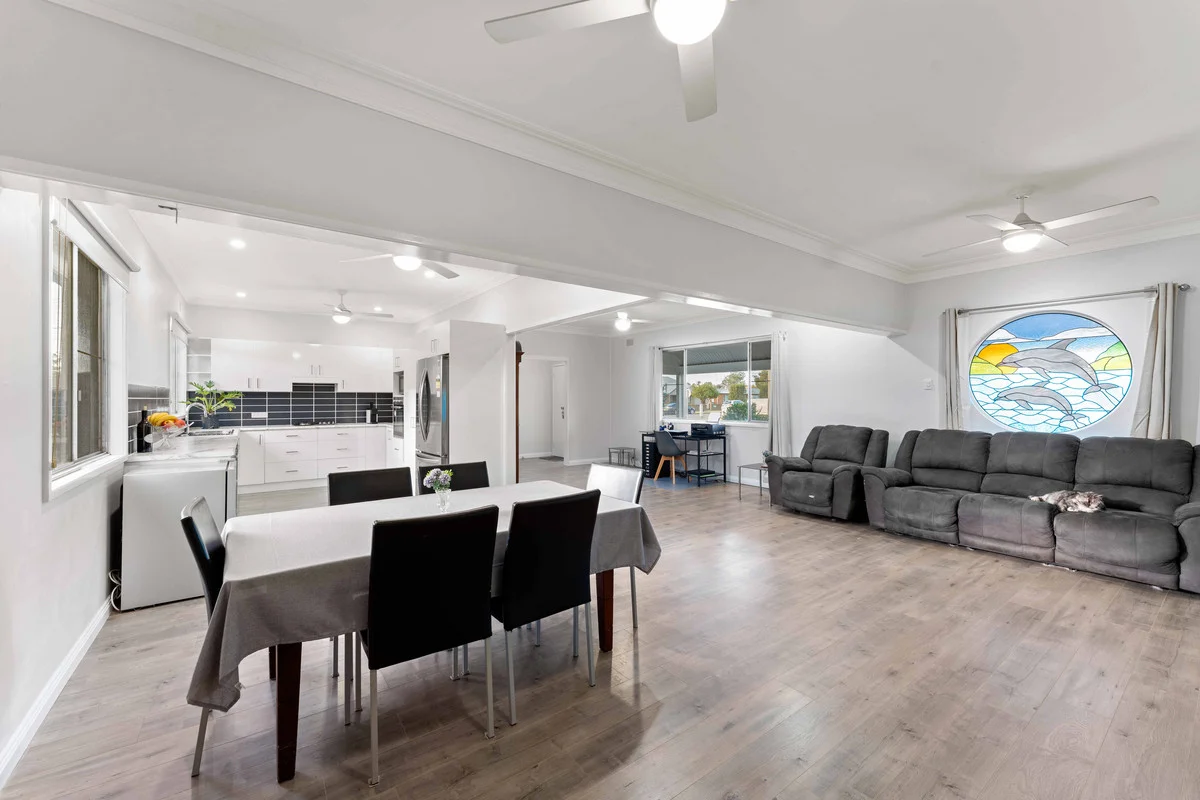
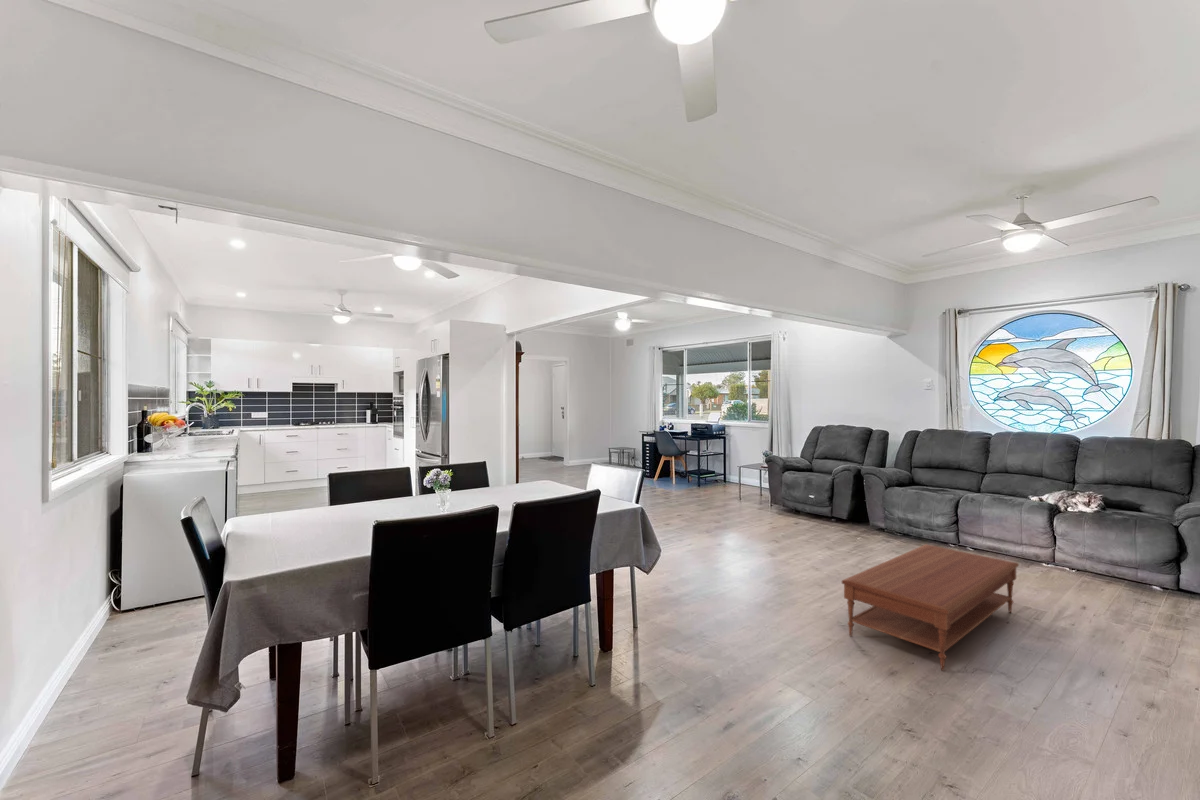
+ coffee table (934, 597)
